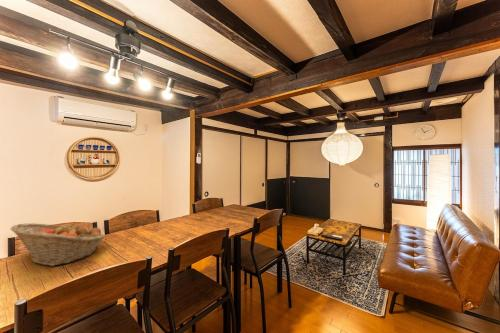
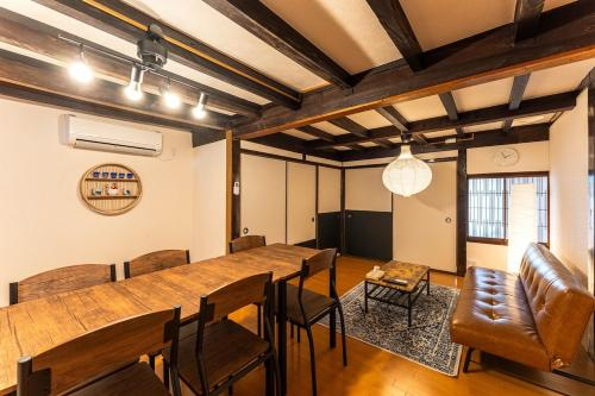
- fruit basket (61, 238)
